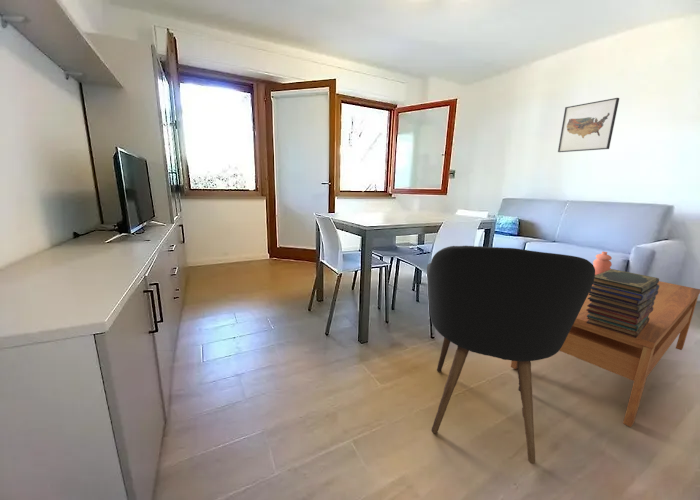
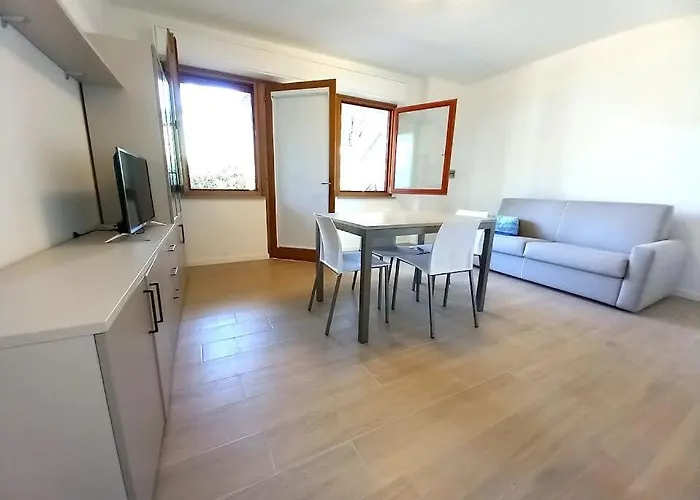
- book stack (621, 299)
- wall art (586, 127)
- armchair (486, 326)
- coffee table (607, 329)
- vase (596, 266)
